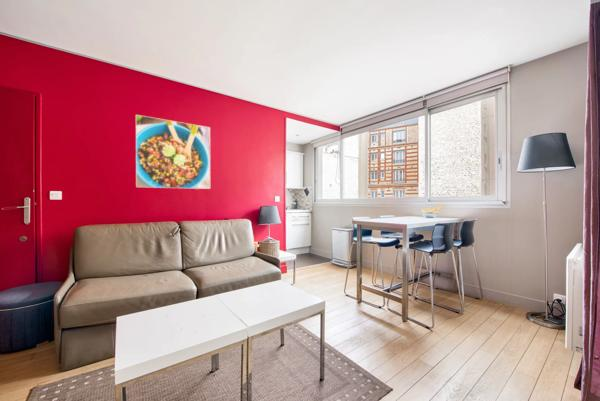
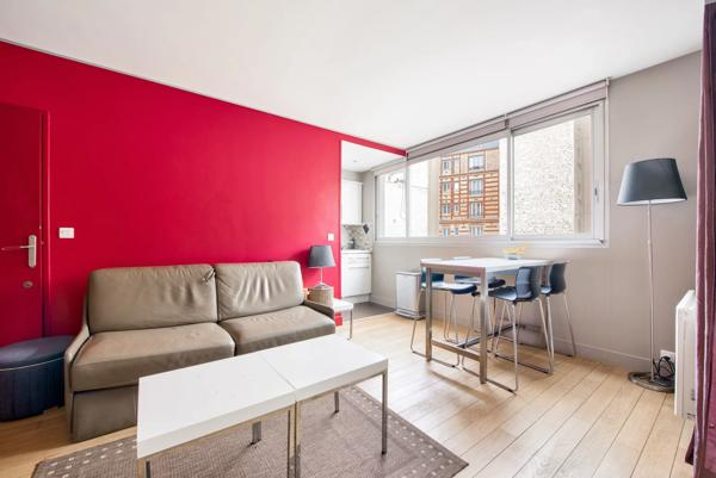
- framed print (175, 154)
